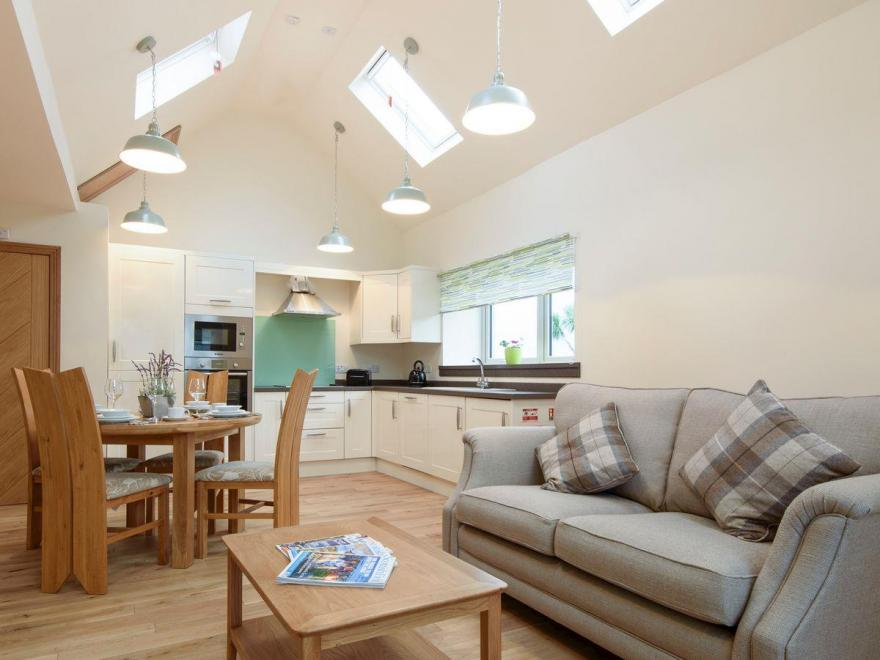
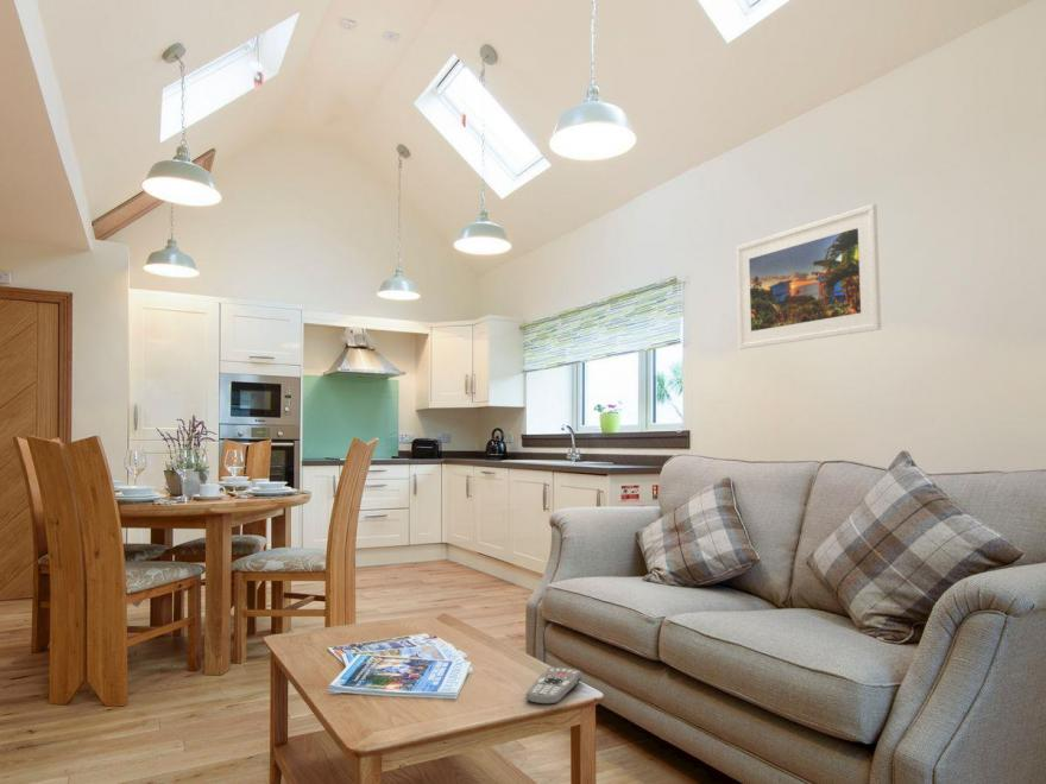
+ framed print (800, 283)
+ remote control (553, 685)
